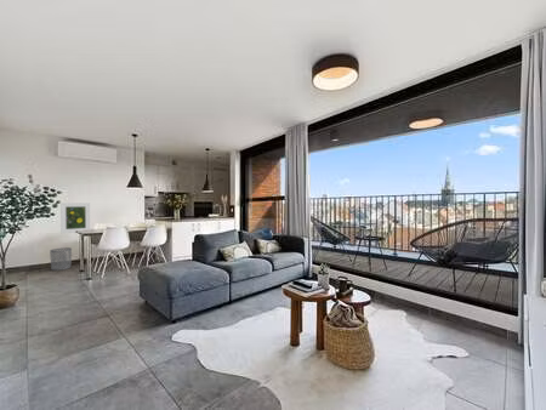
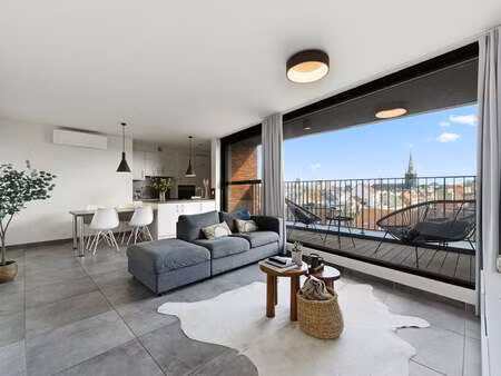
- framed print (75, 217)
- waste bin (61, 258)
